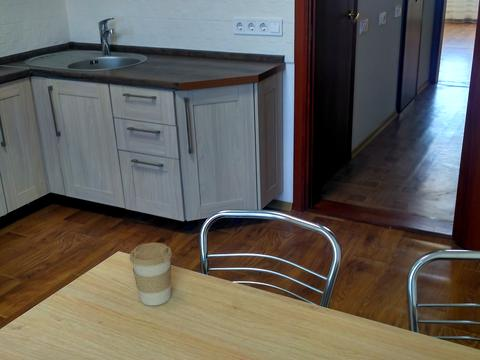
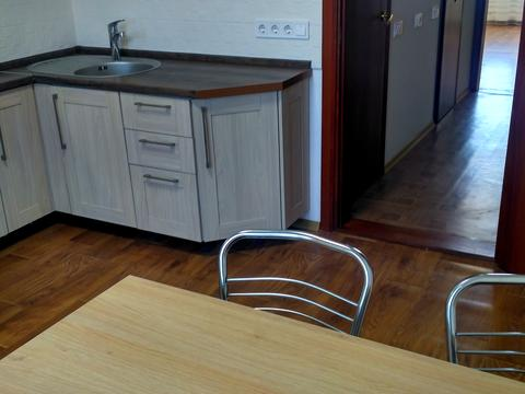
- coffee cup (152, 272)
